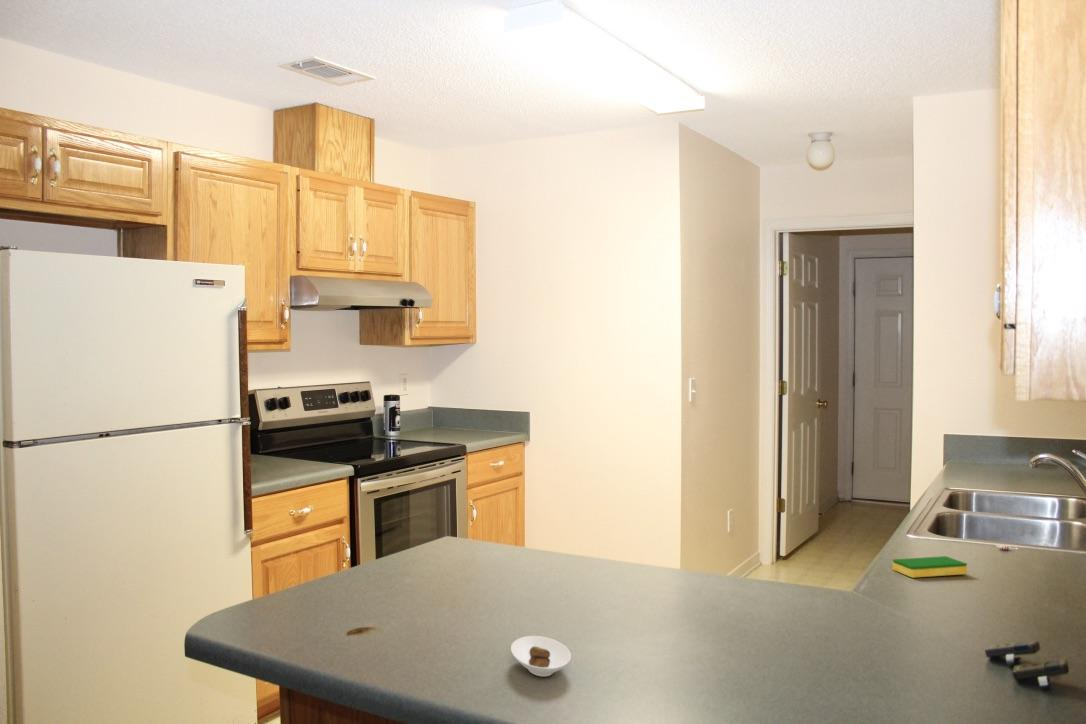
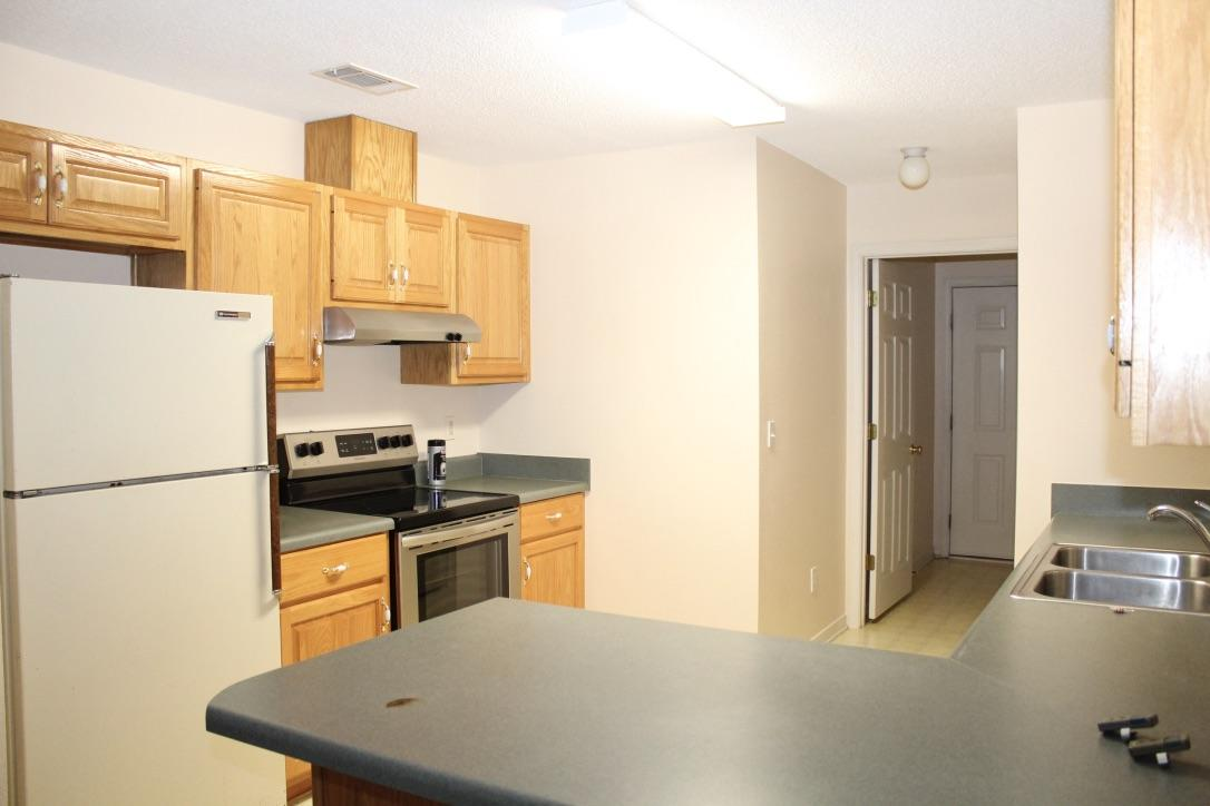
- saucer (540, 657)
- dish sponge (929, 566)
